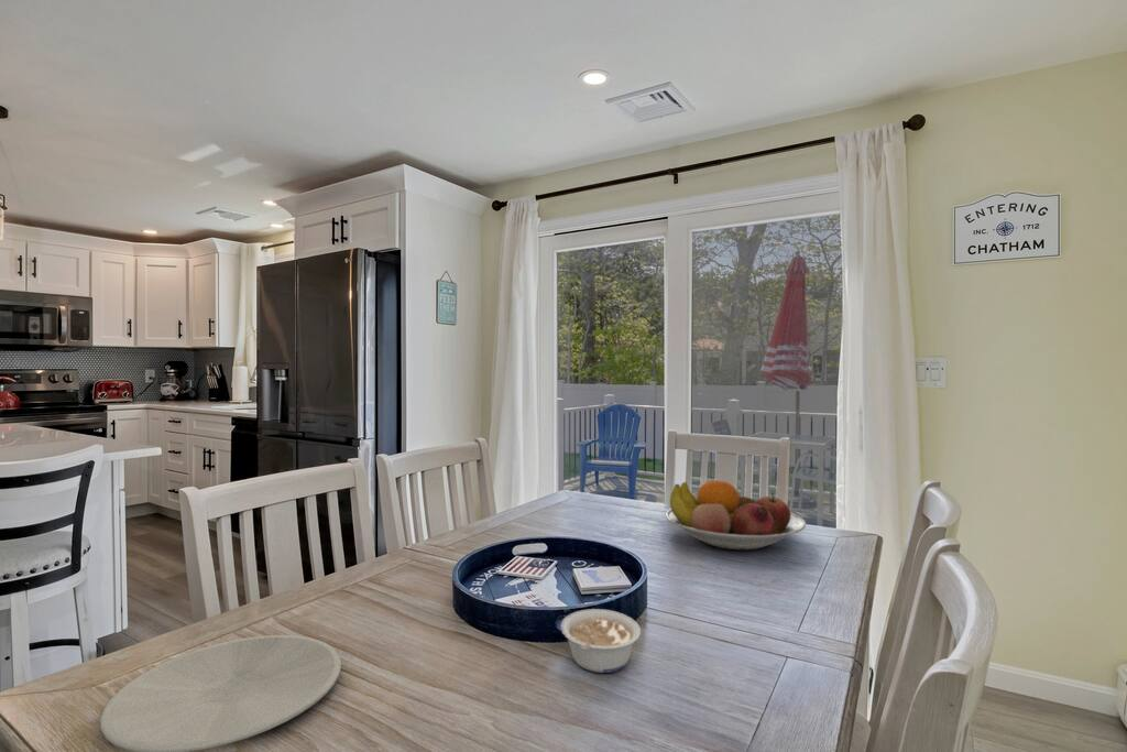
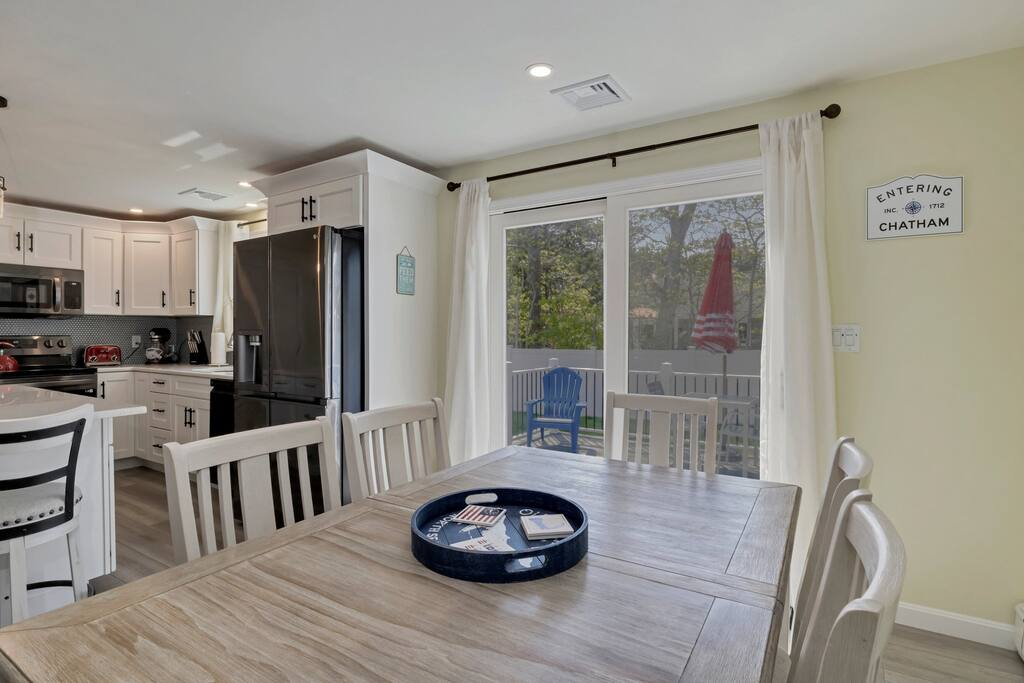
- plate (231, 687)
- legume (601, 641)
- fruit bowl (733, 511)
